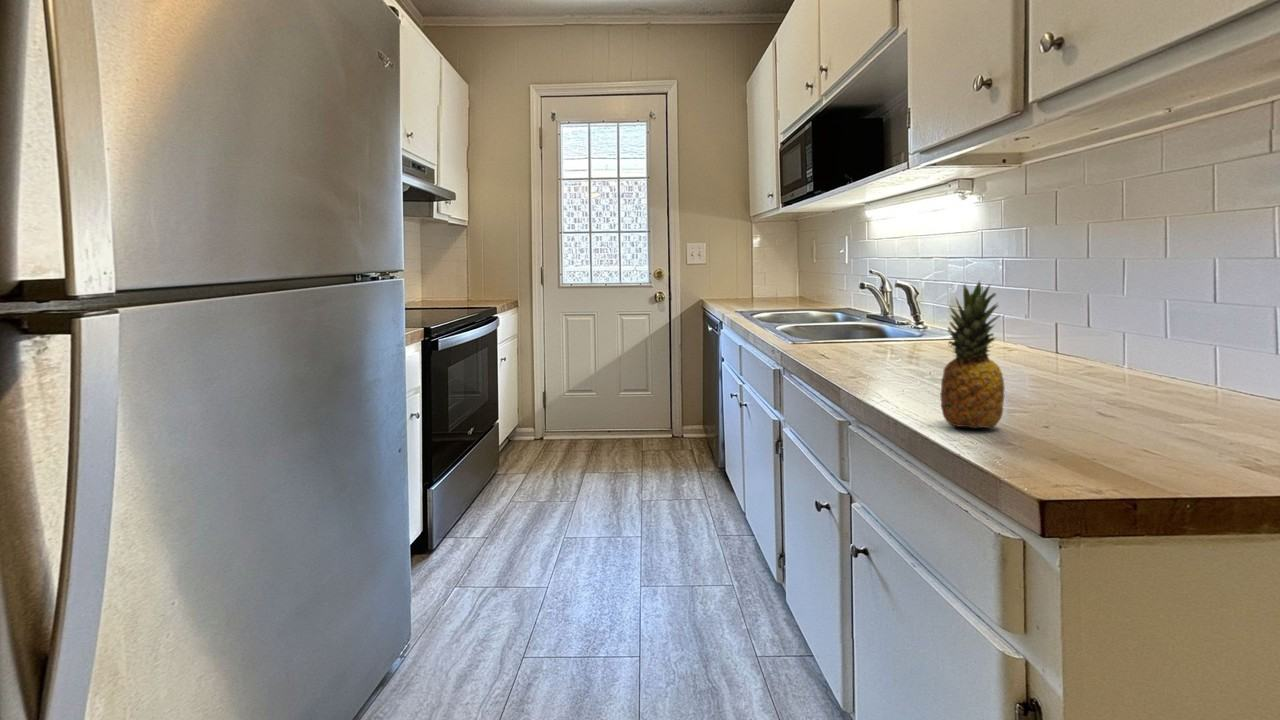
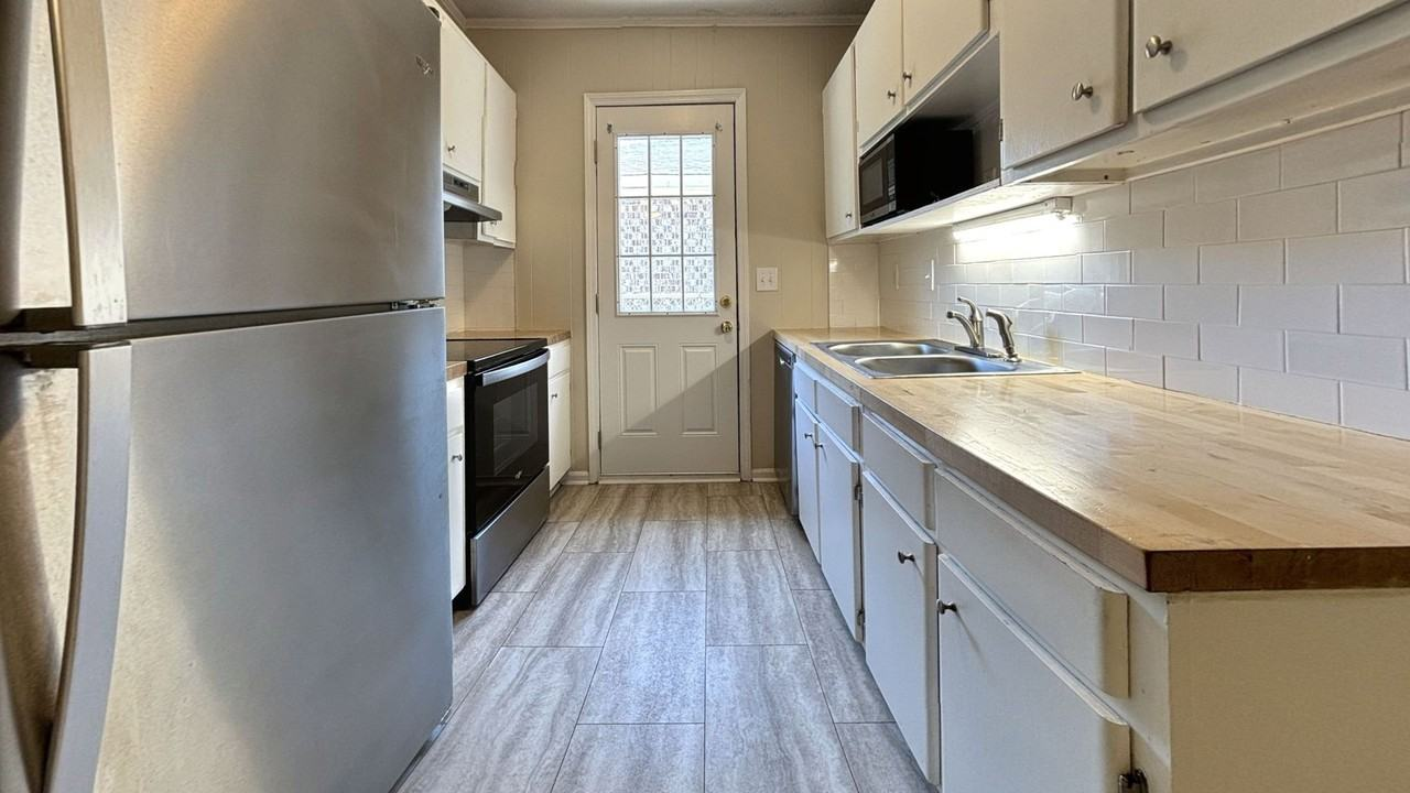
- fruit (972, 353)
